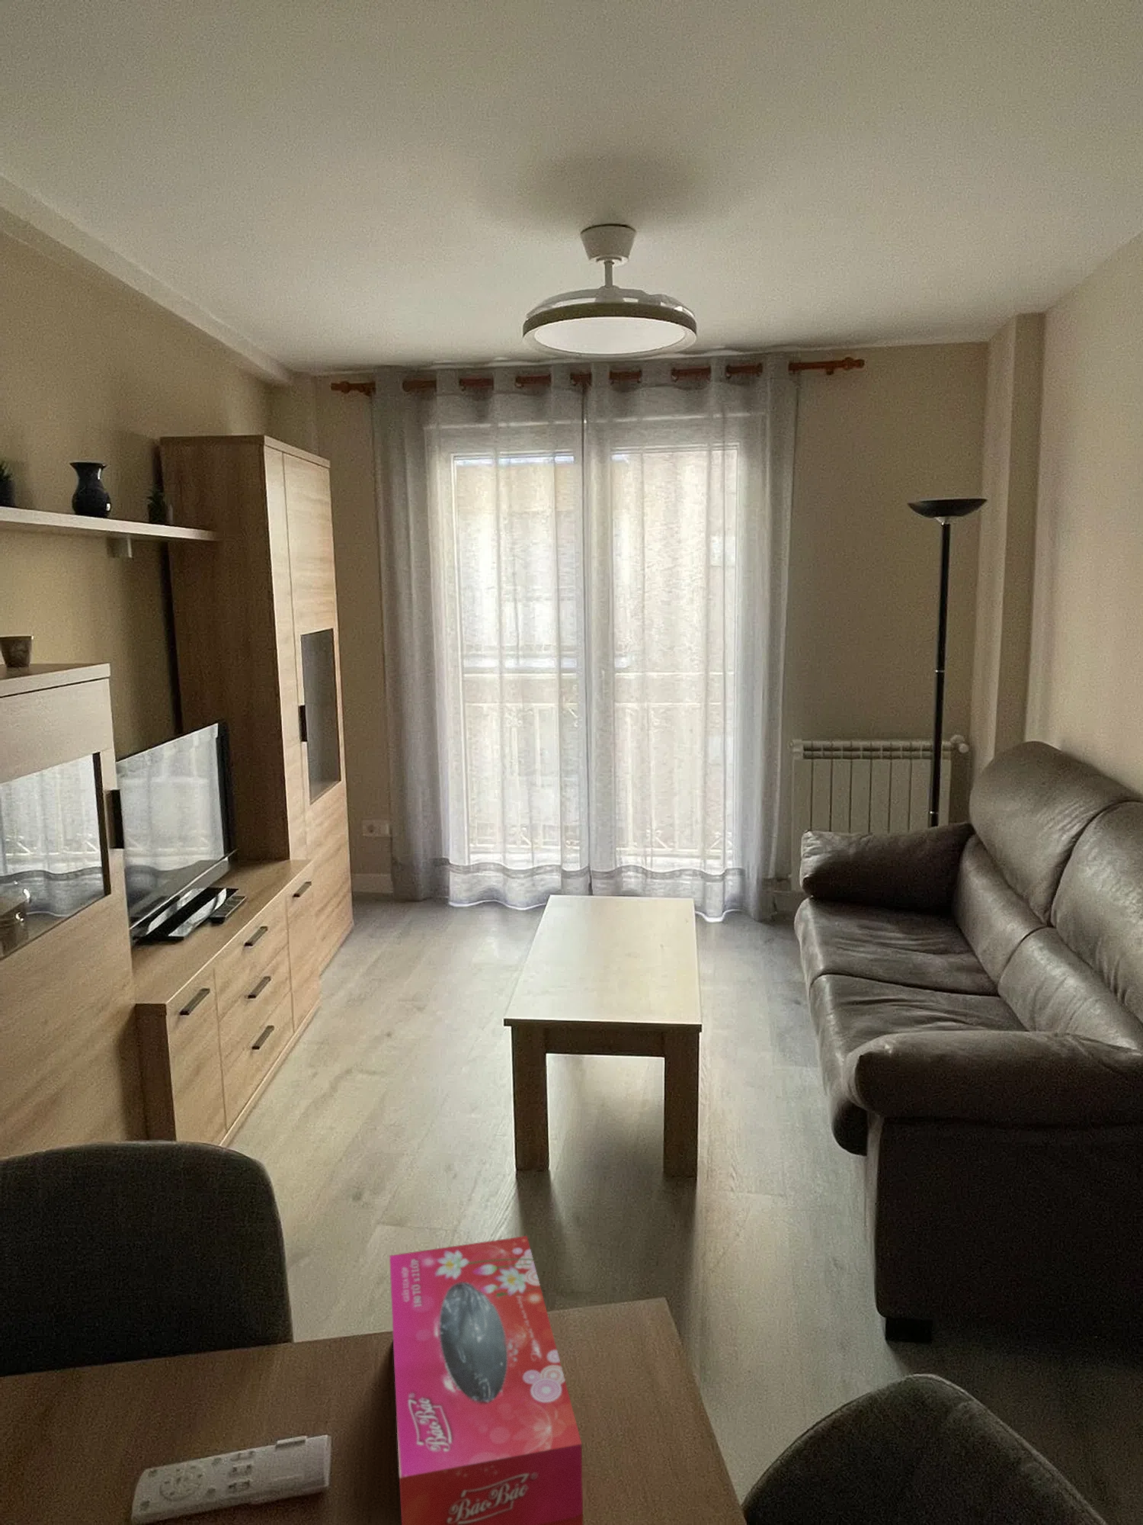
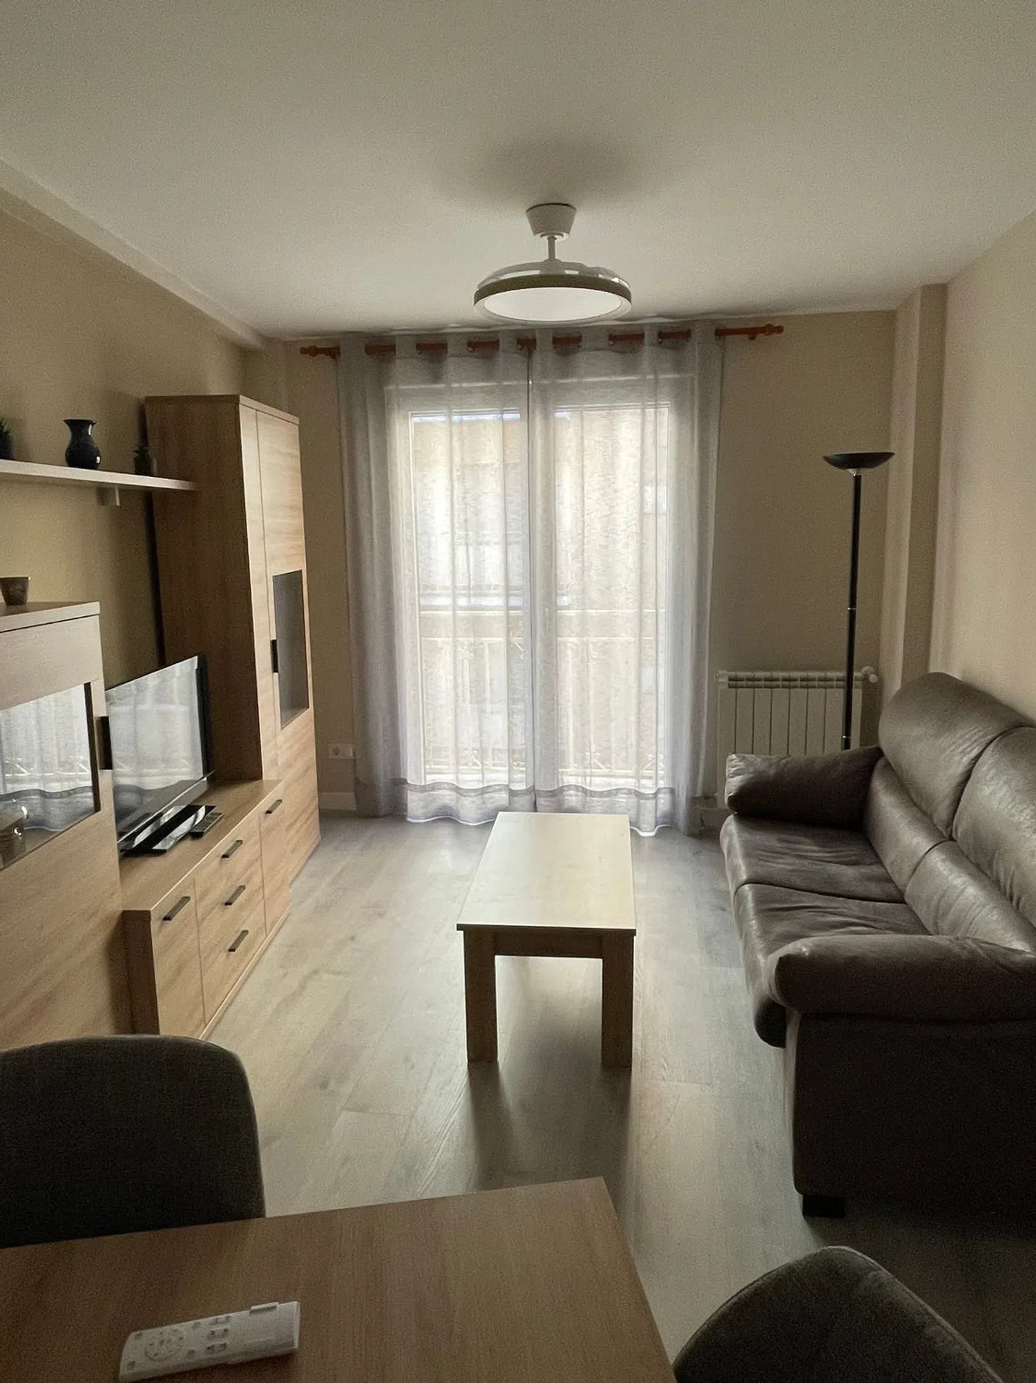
- tissue box (474, 1383)
